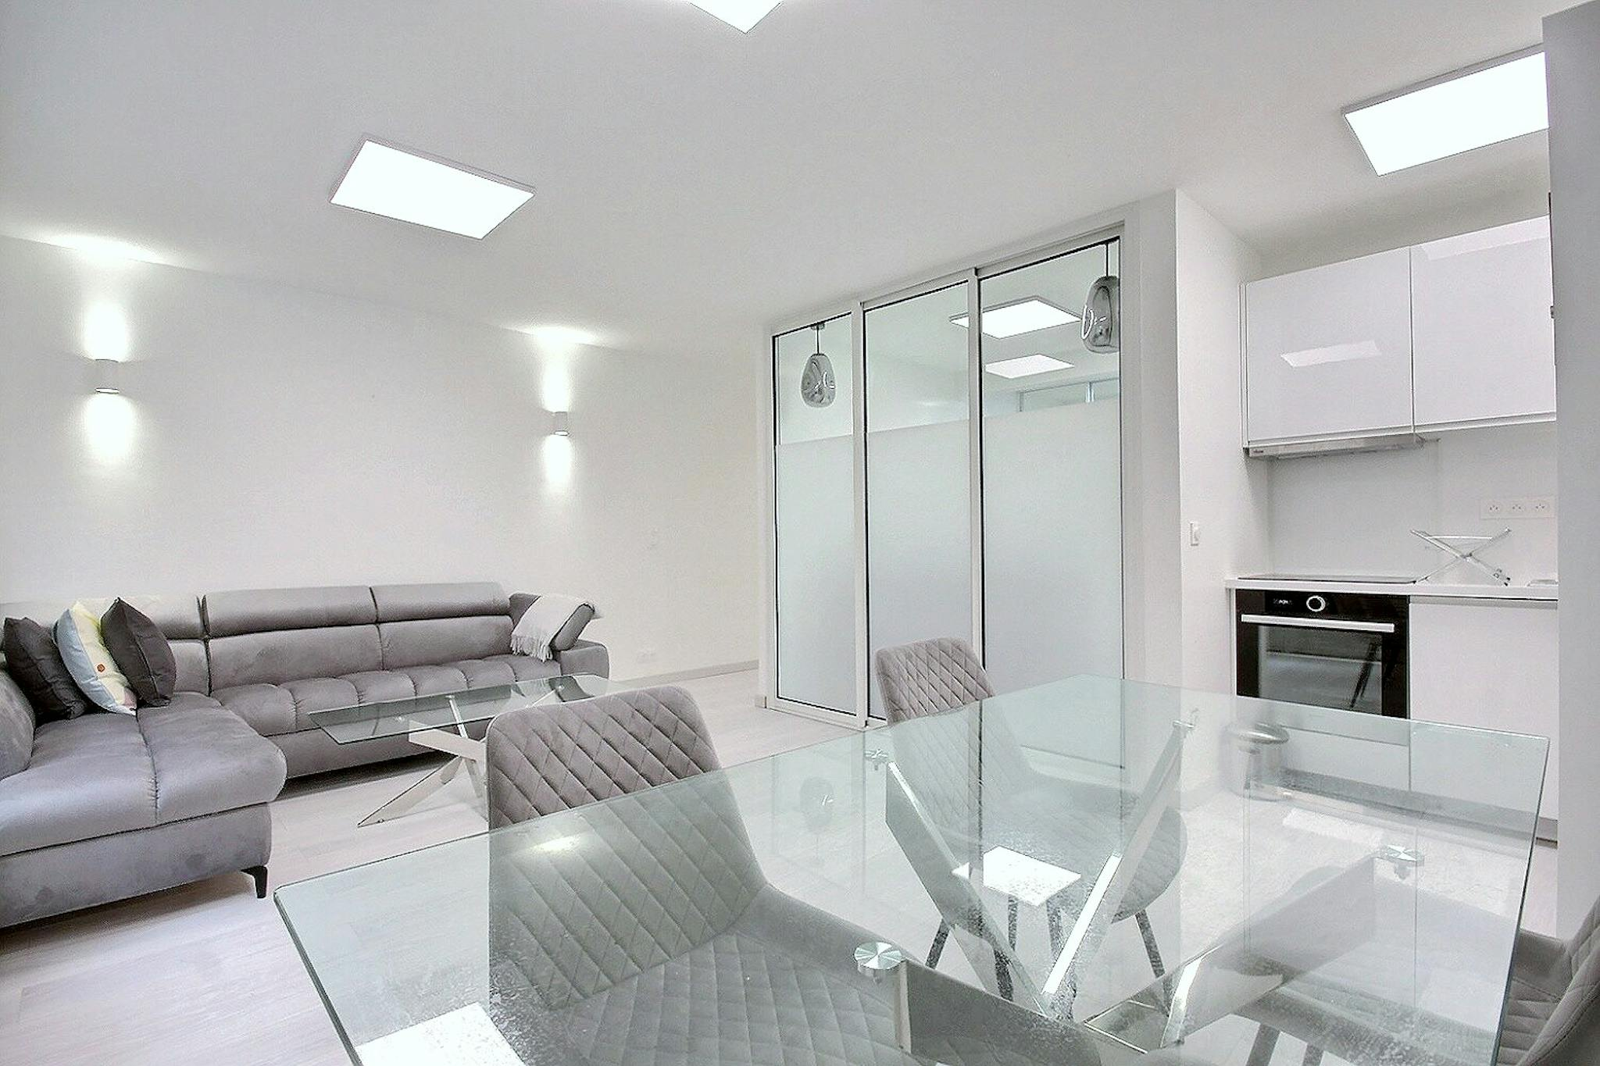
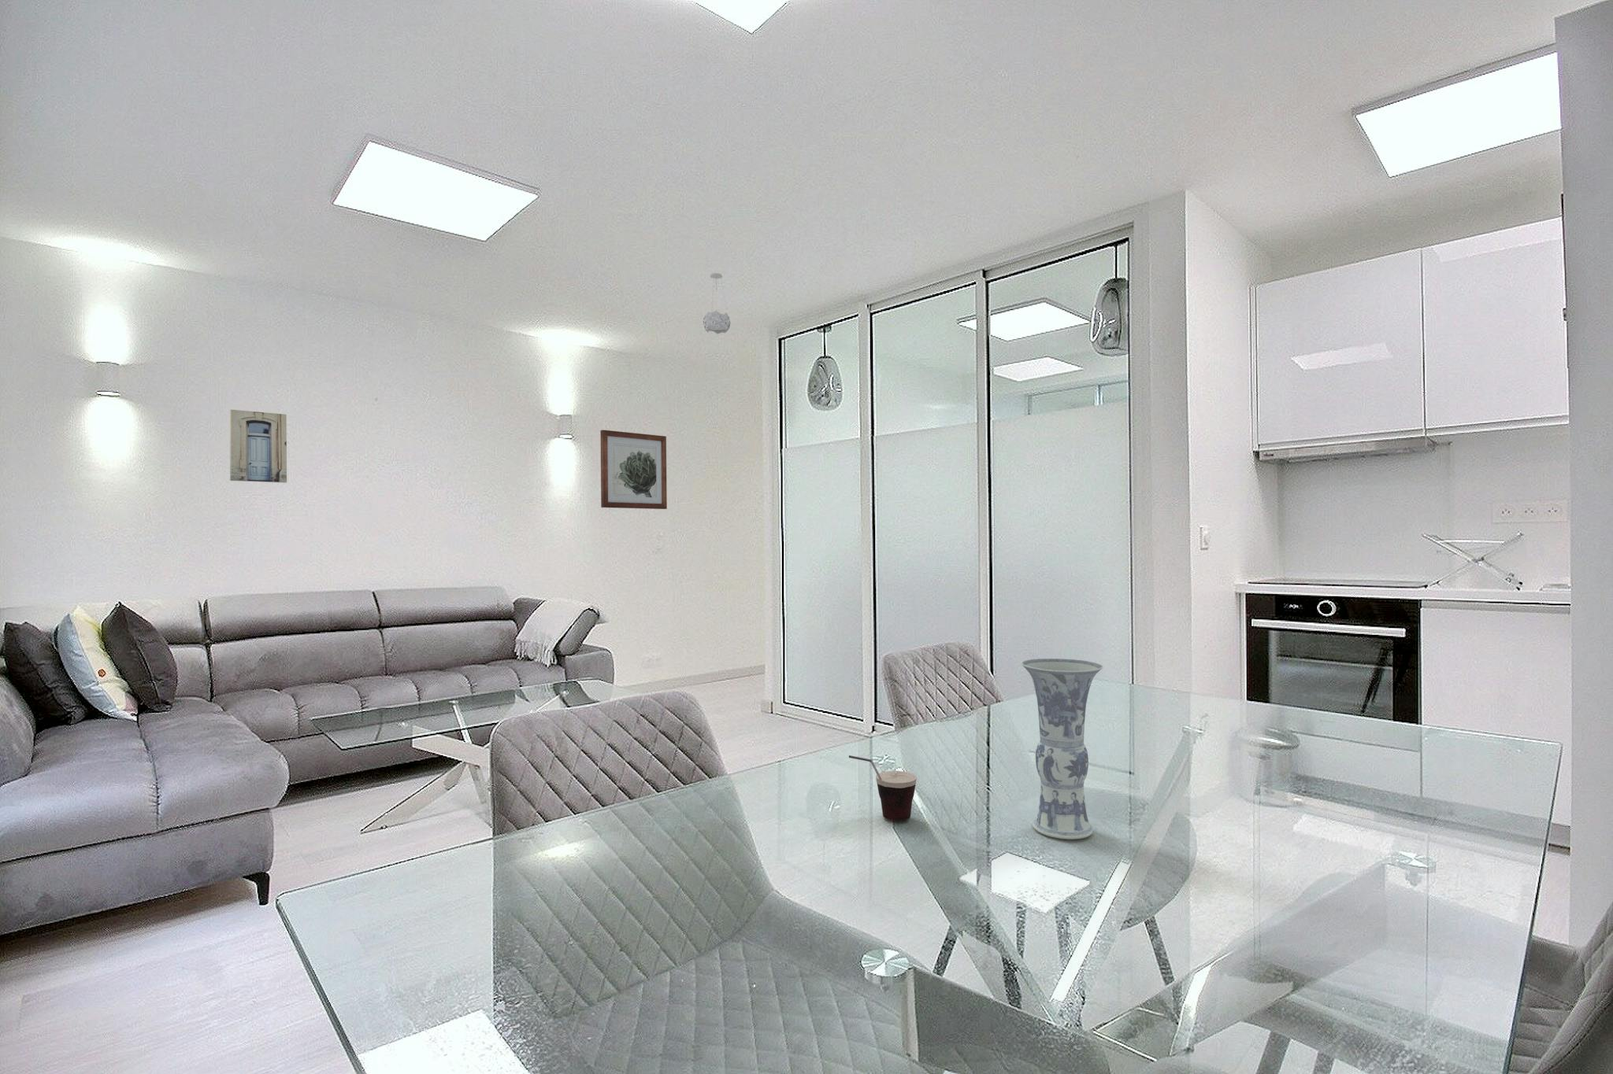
+ vase (1063, 747)
+ cup (881, 785)
+ pendant light (712, 303)
+ wall art (634, 471)
+ wall art (258, 447)
